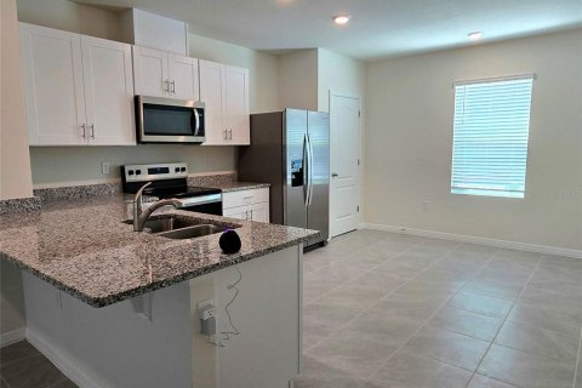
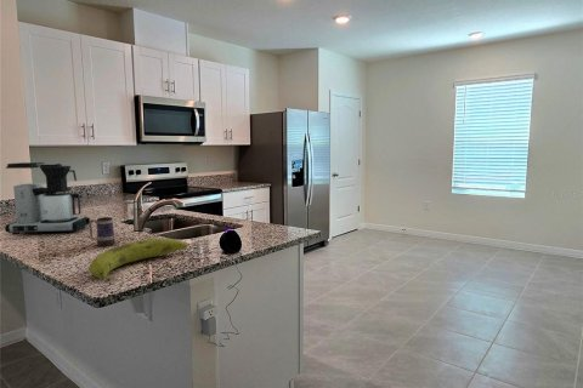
+ coffee maker (47, 196)
+ mug (101, 232)
+ fruit (142, 255)
